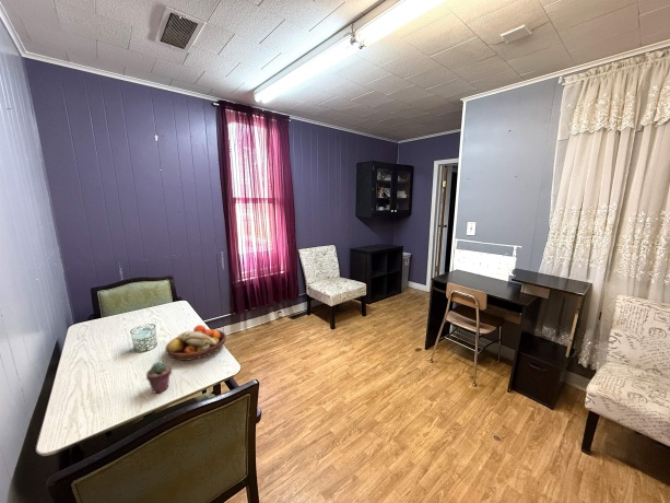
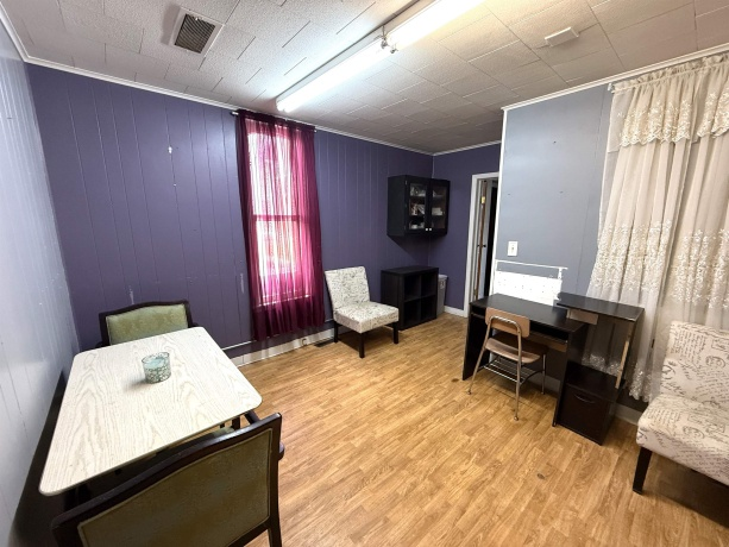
- fruit bowl (197, 338)
- potted succulent (158, 375)
